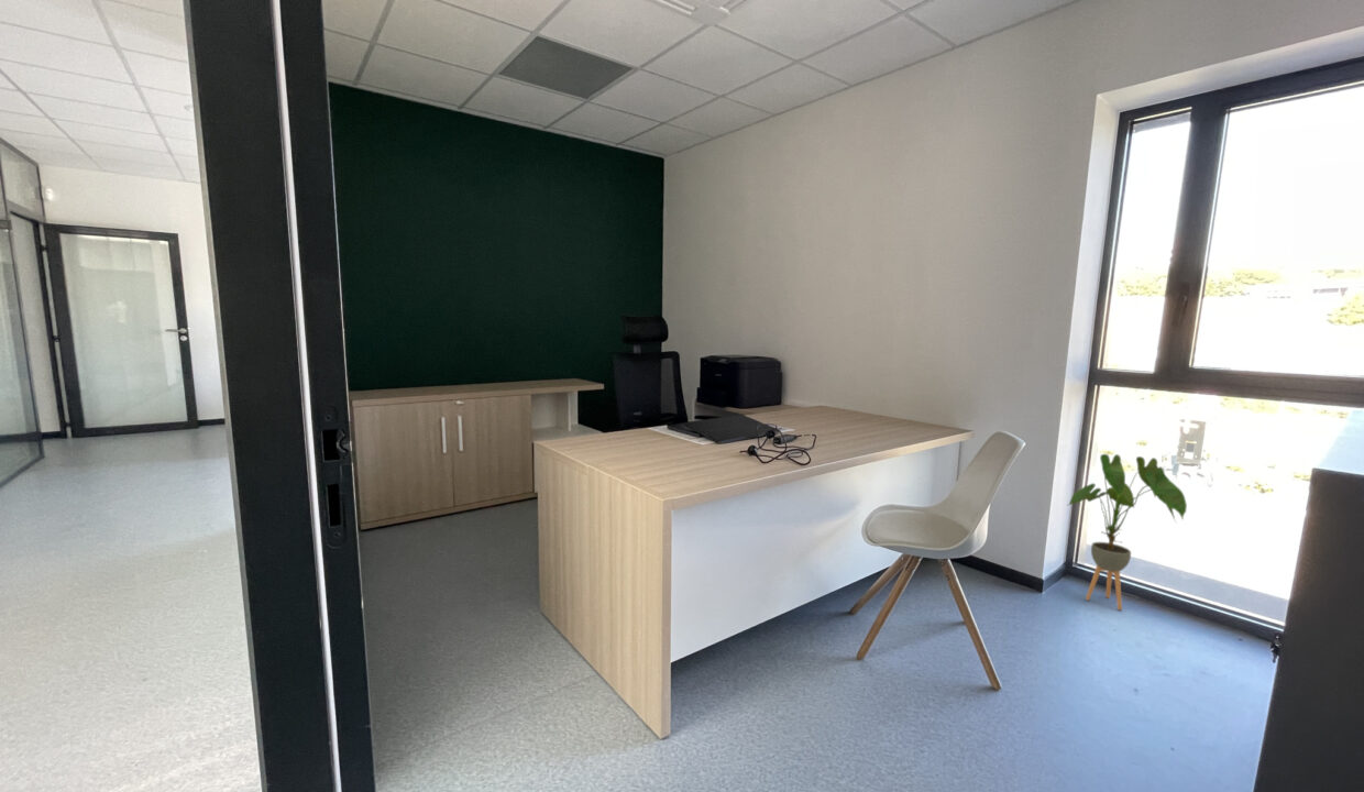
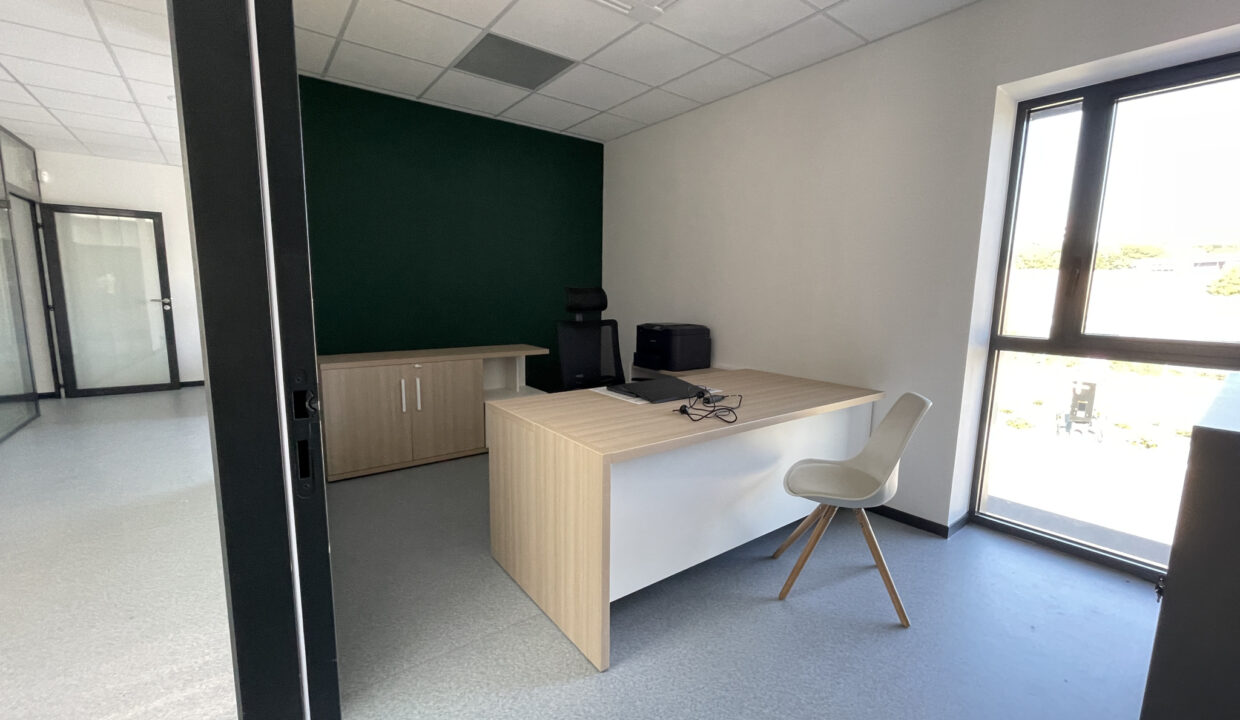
- house plant (1121, 529)
